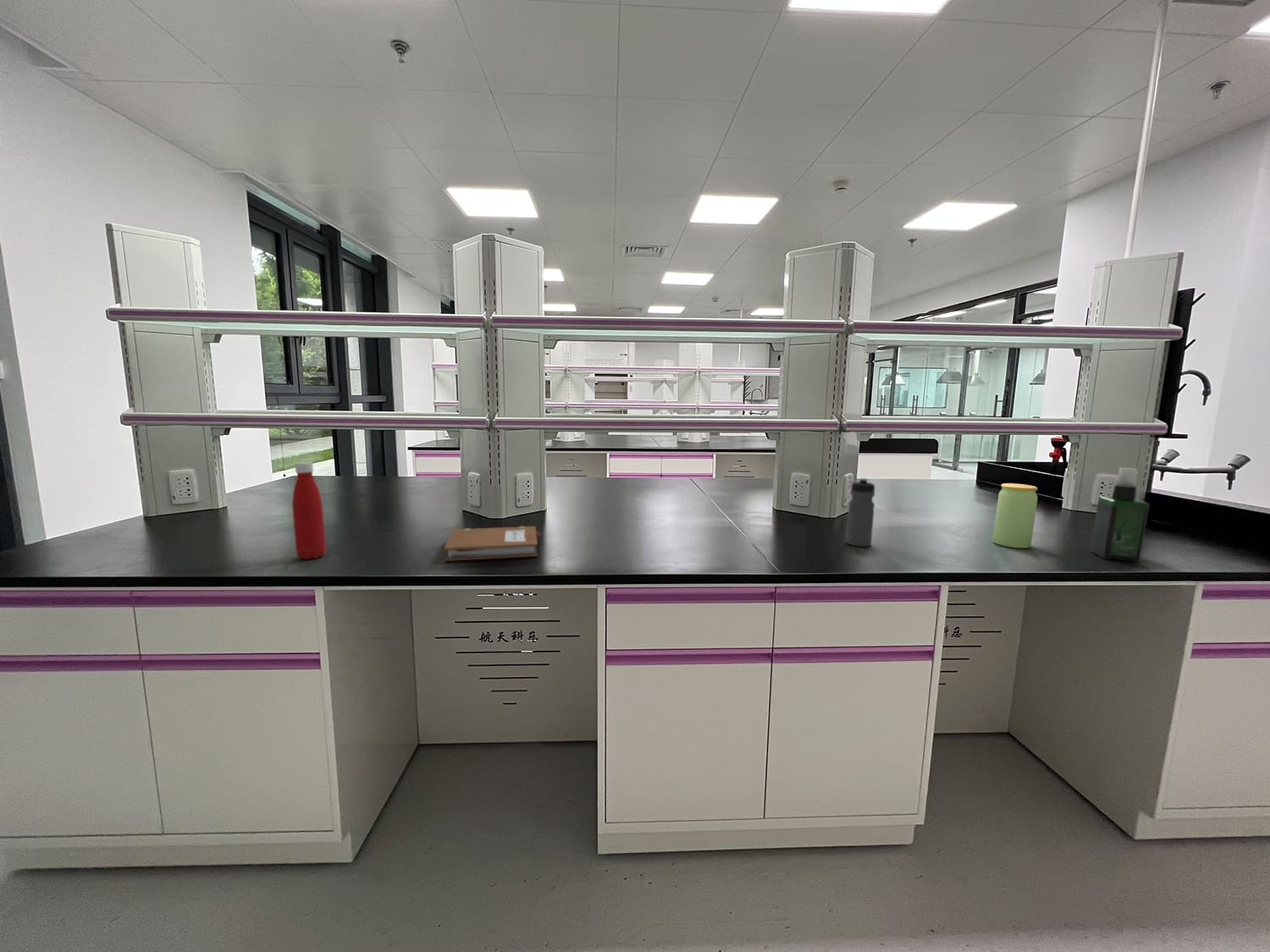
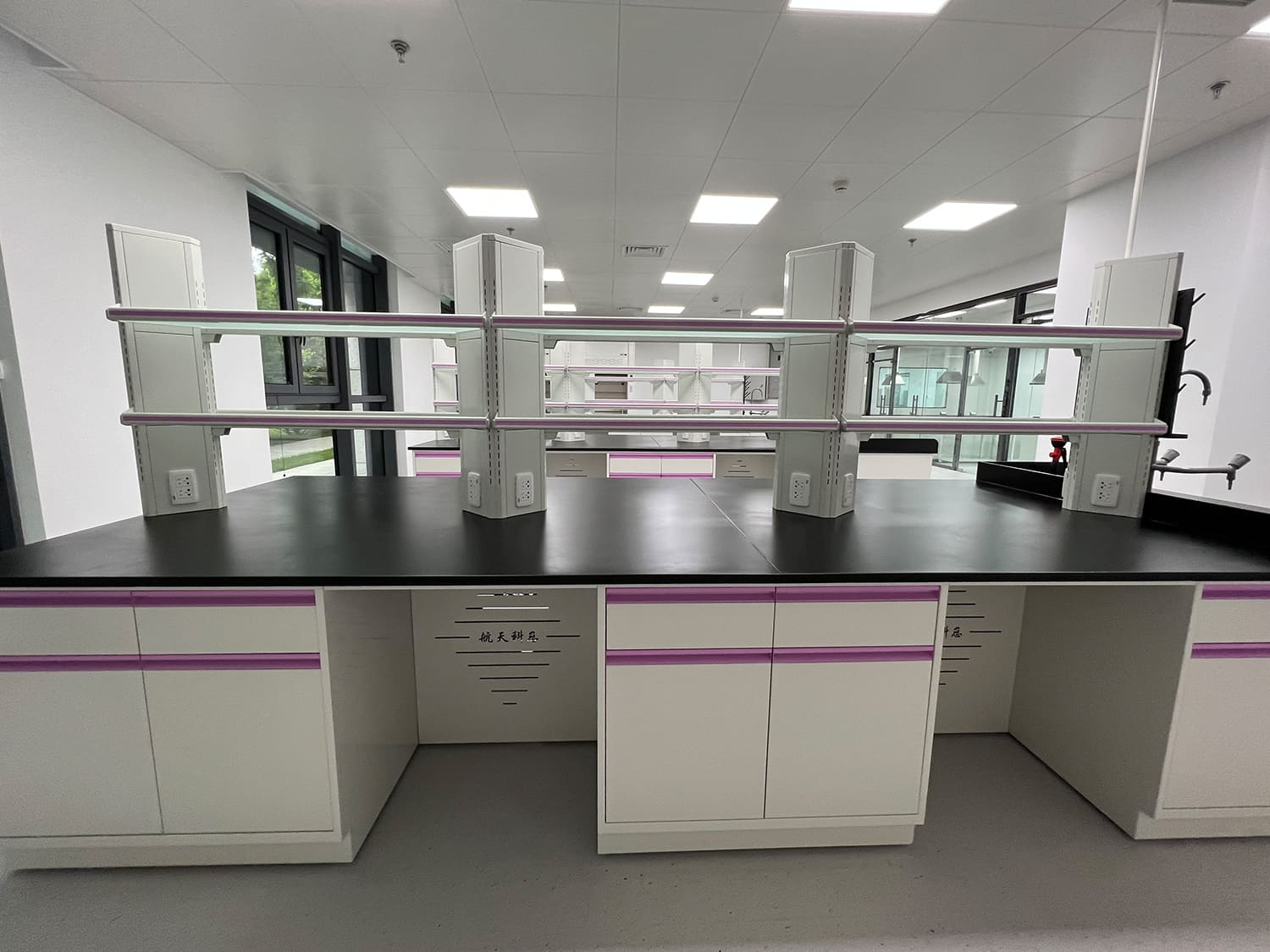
- spray bottle (1121, 513)
- notebook (496, 541)
- bottle (307, 509)
- water bottle (860, 511)
- jar (1015, 515)
